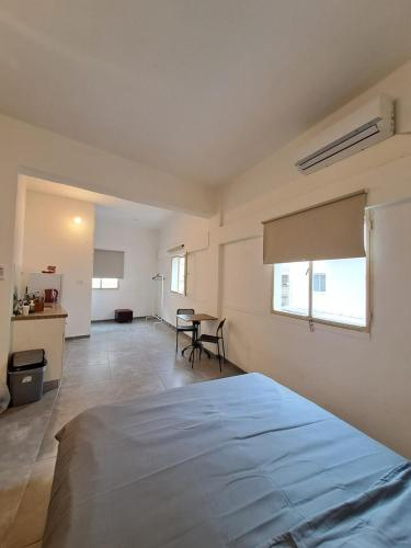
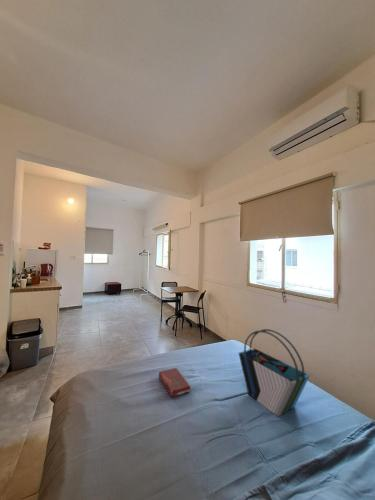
+ tote bag (270, 365)
+ book (173, 380)
